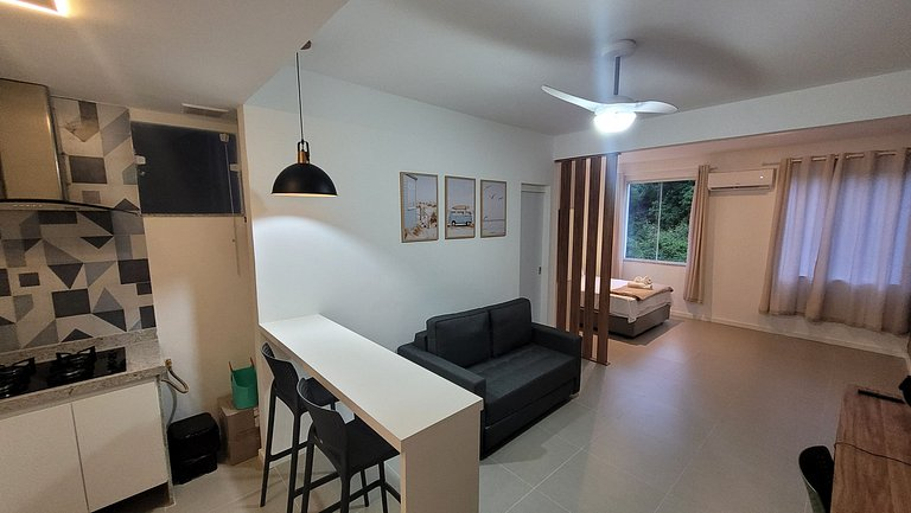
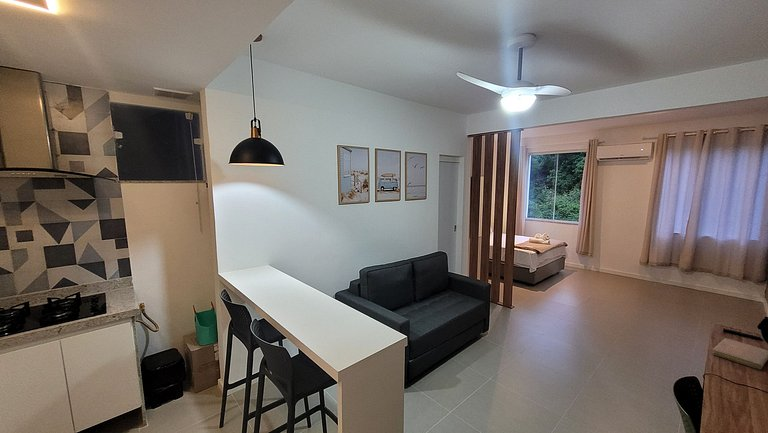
+ notebook (741, 352)
